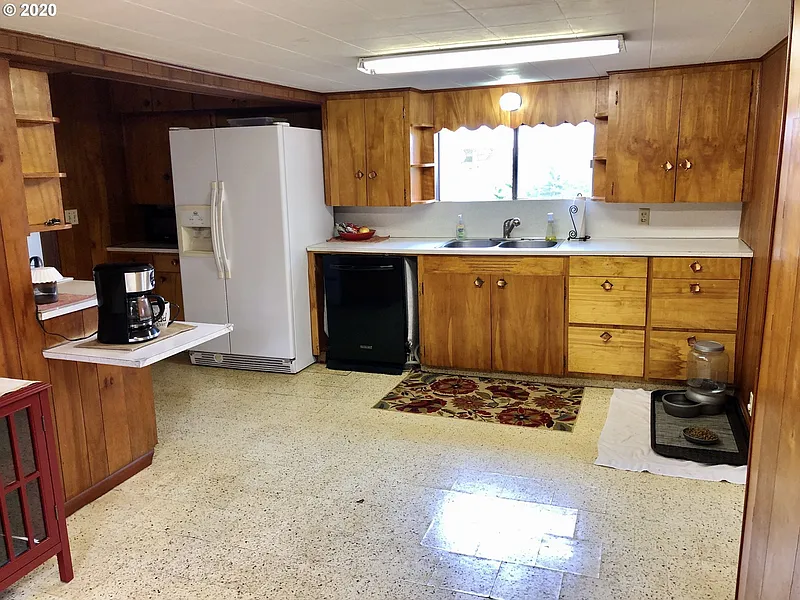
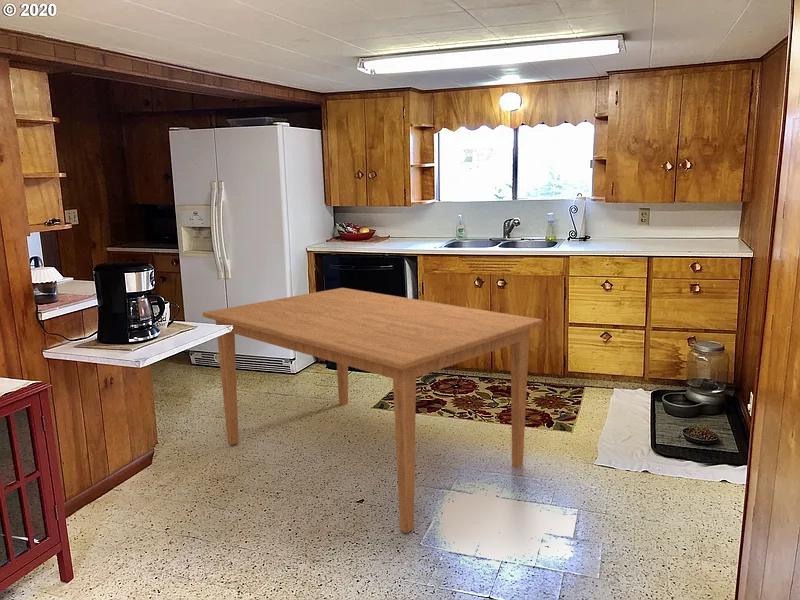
+ dining table (371, 372)
